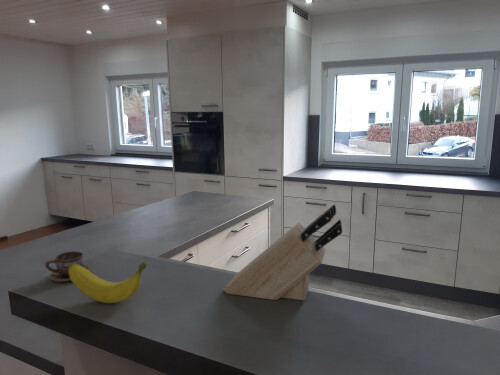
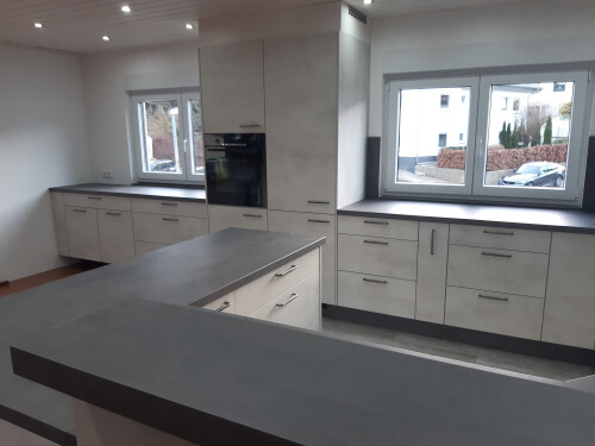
- cup (68, 265)
- knife block (282, 248)
- banana (106, 281)
